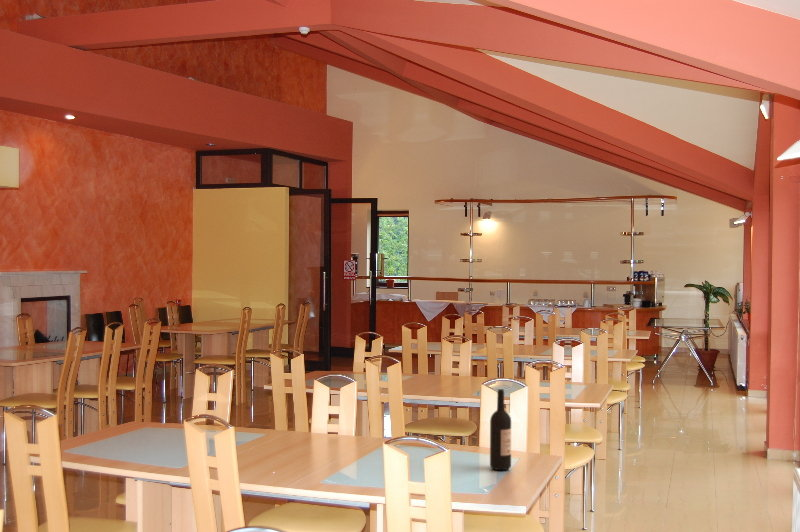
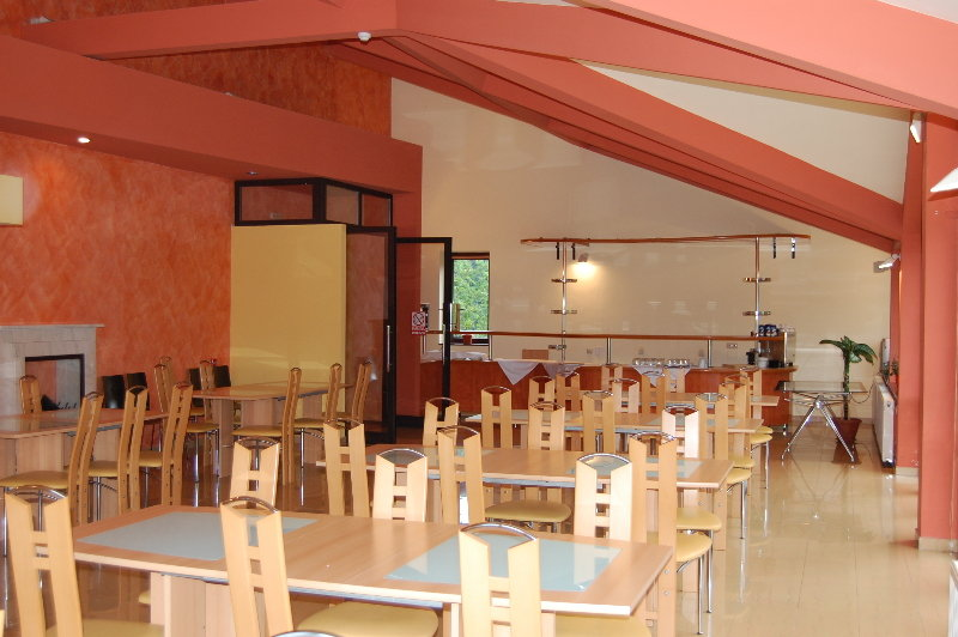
- wine bottle (500, 429)
